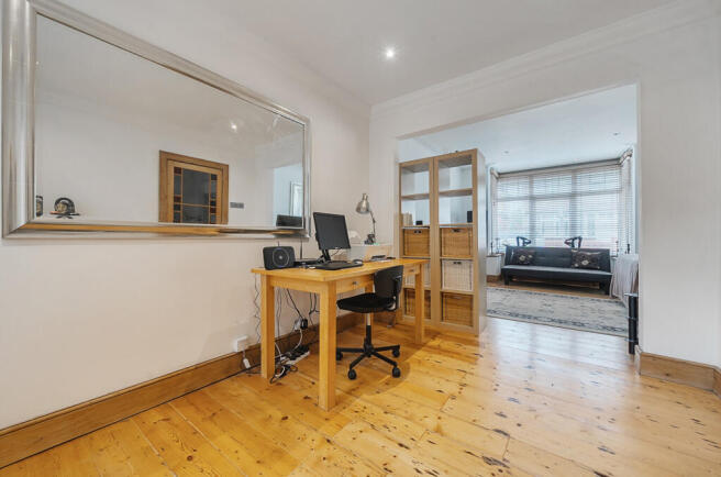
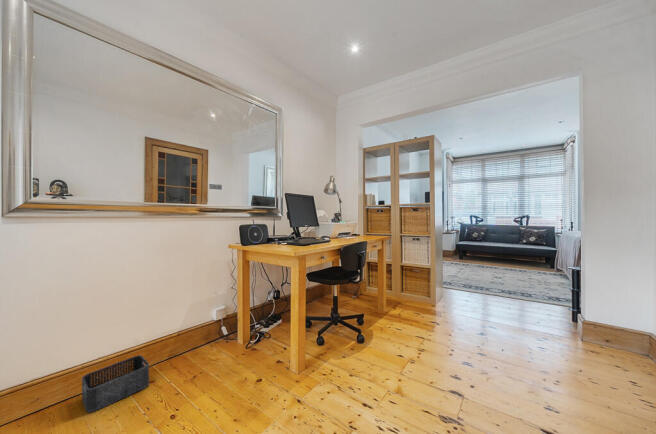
+ storage bin (117, 380)
